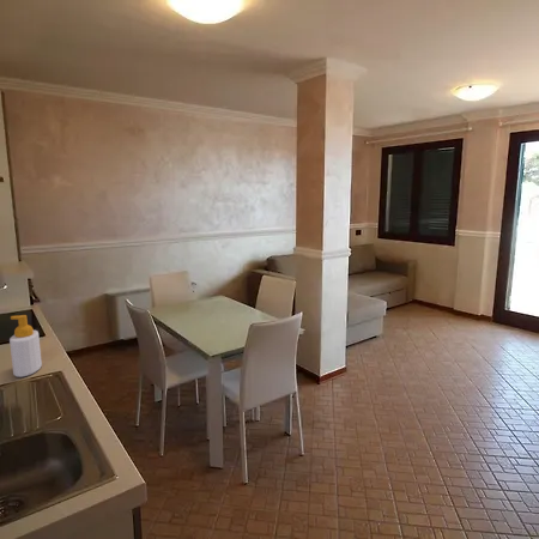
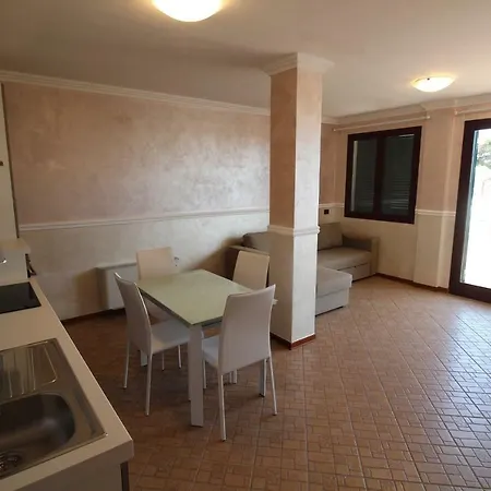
- soap bottle (25, 343)
